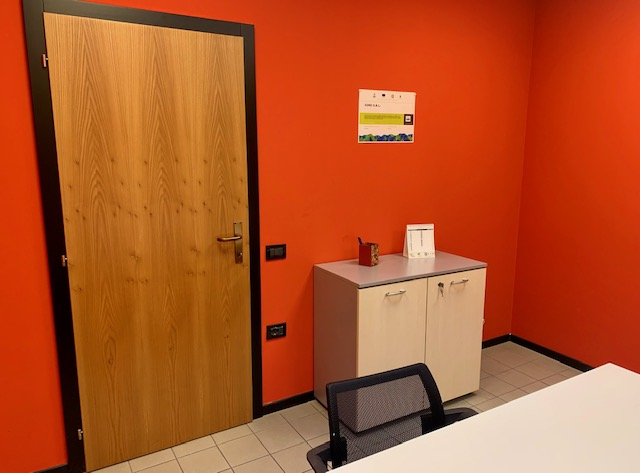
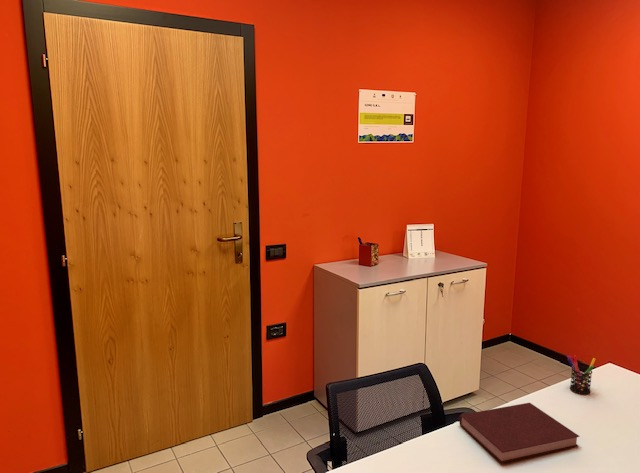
+ pen holder (582, 373)
+ notebook (516, 429)
